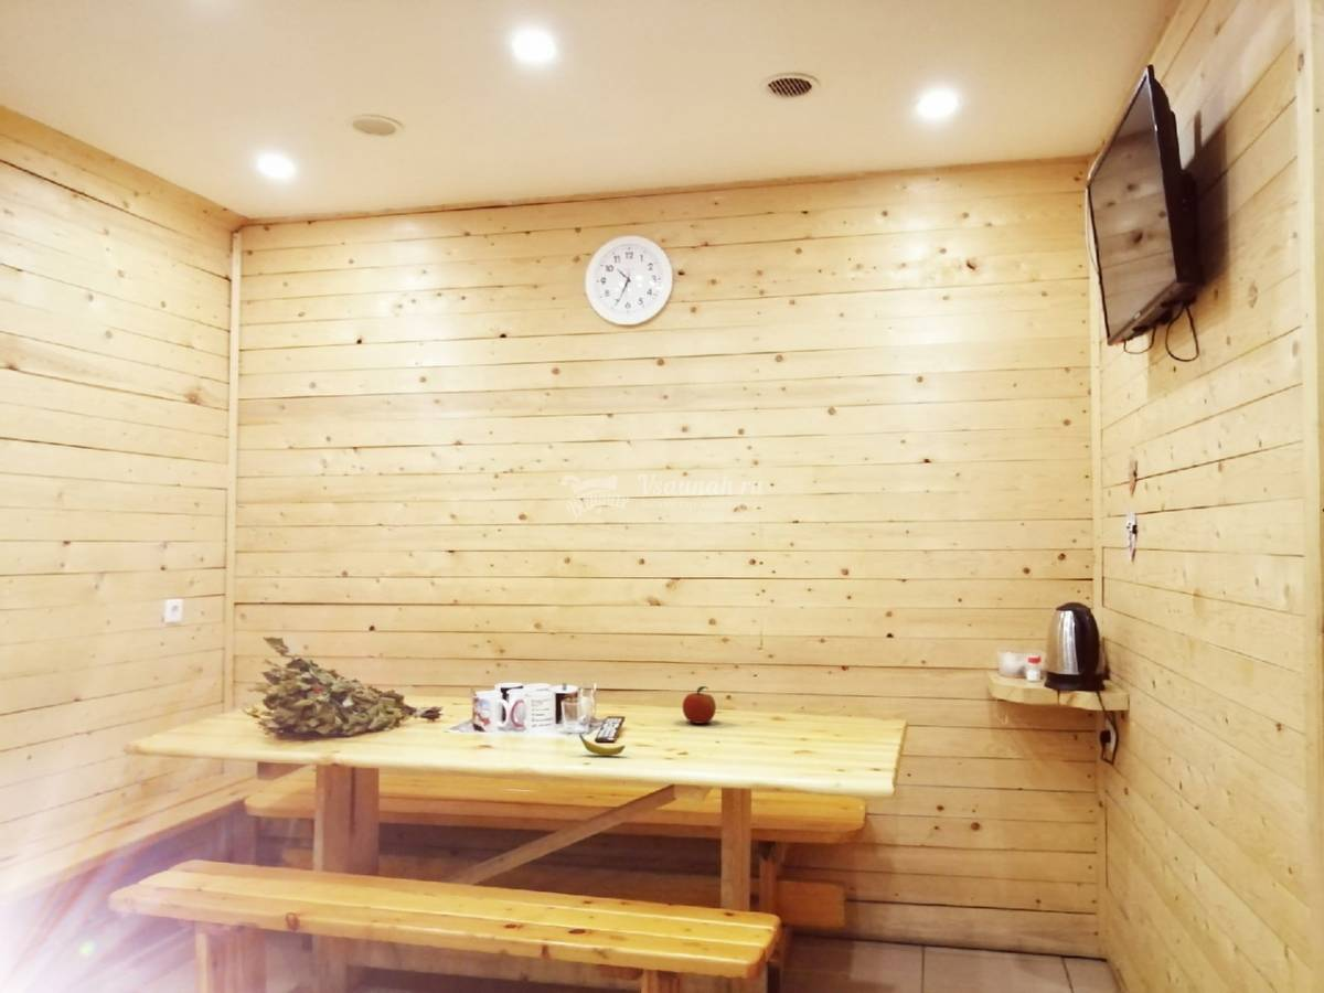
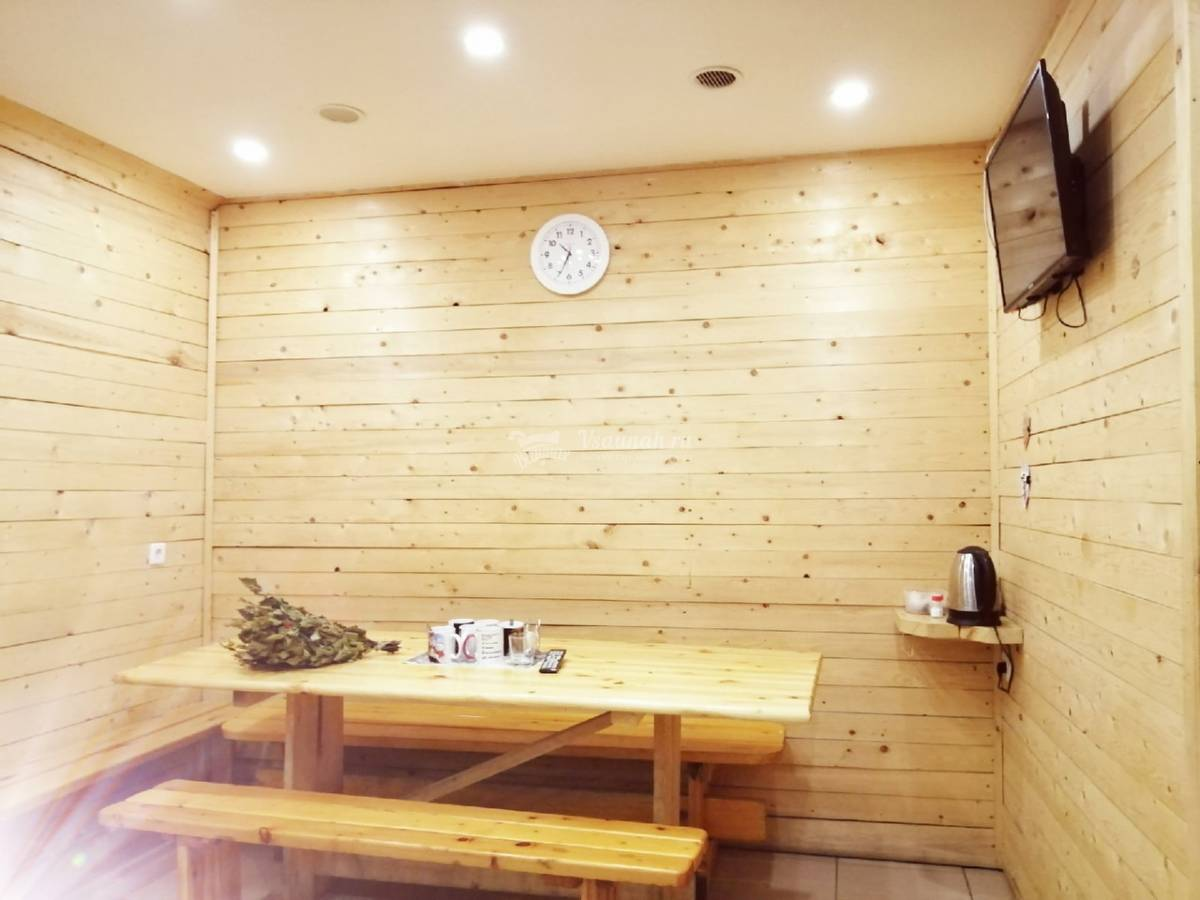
- banana (601, 747)
- fruit (698, 704)
